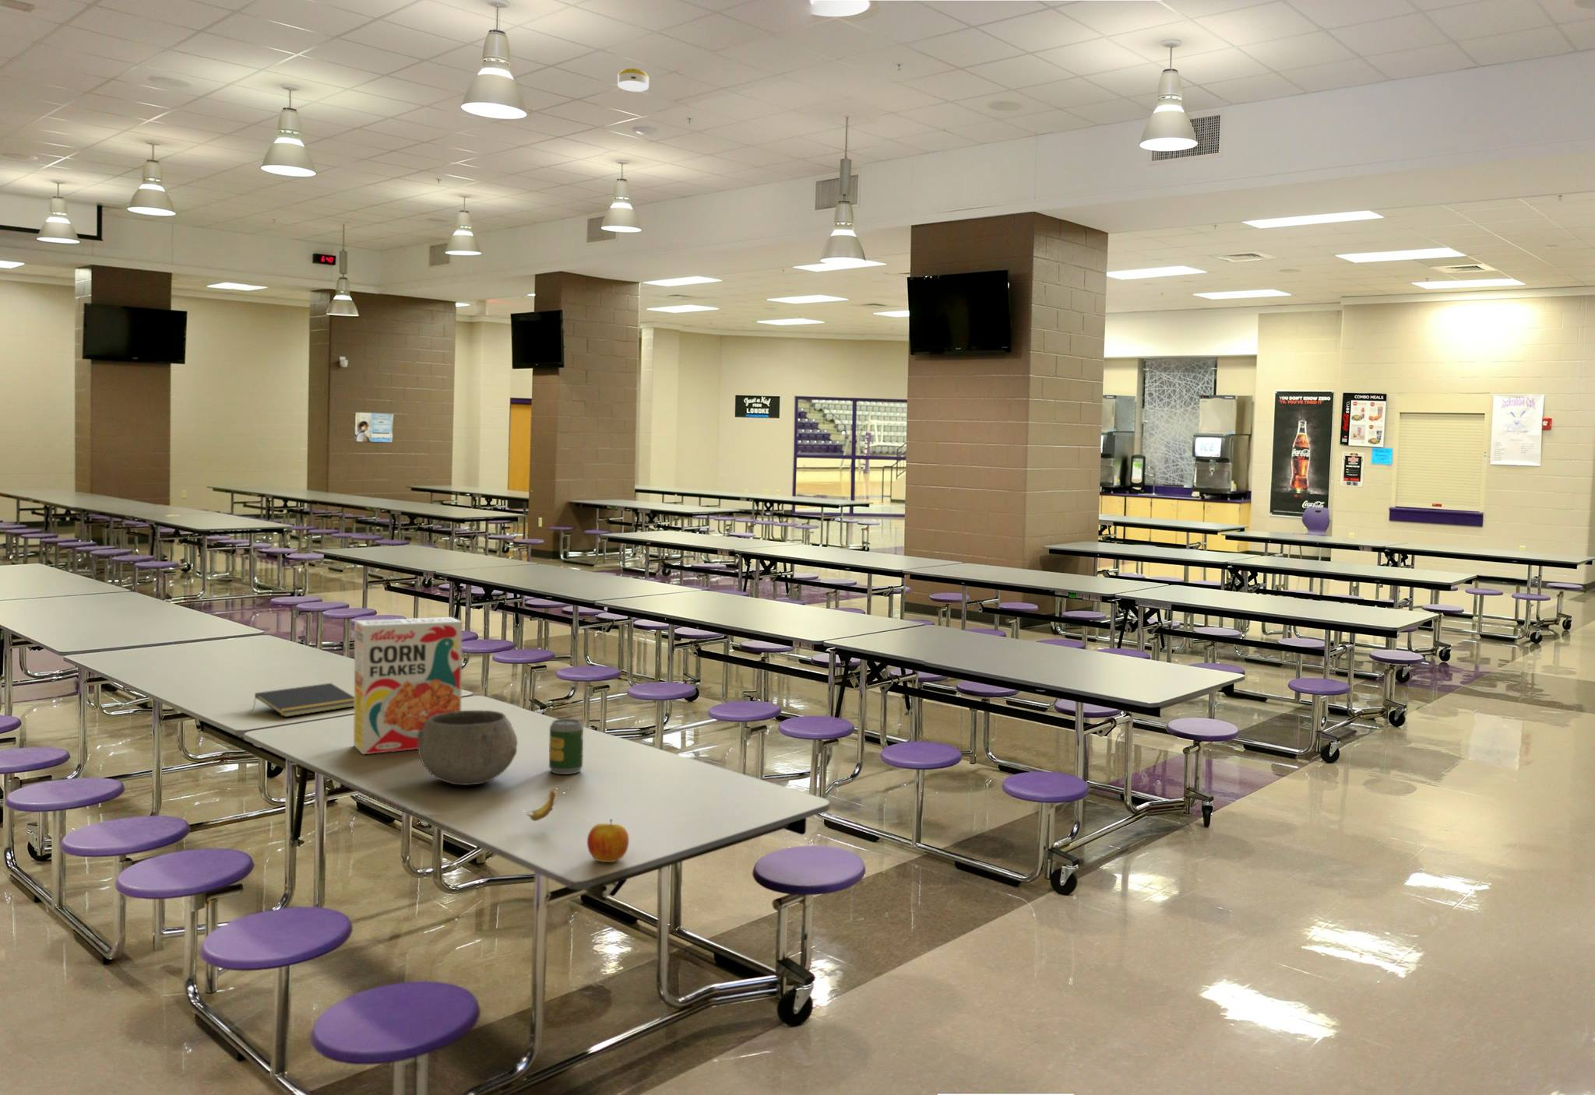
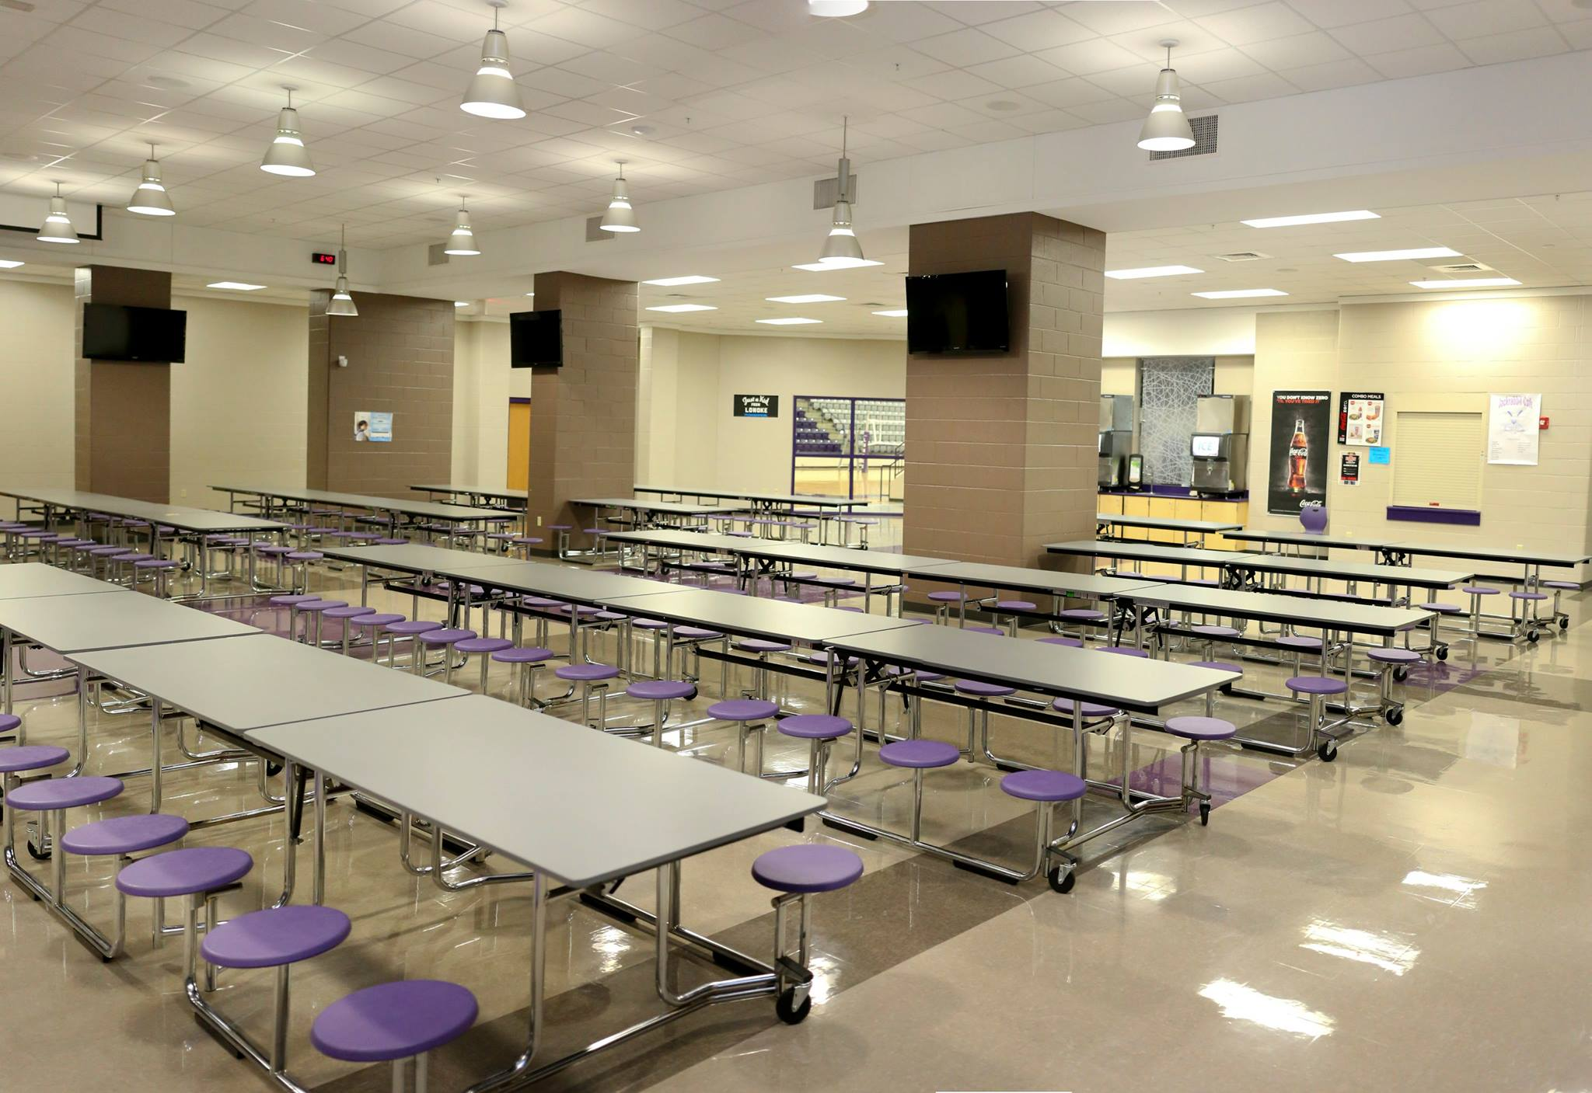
- banana (566, 790)
- bowl (468, 747)
- smoke detector (633, 80)
- notepad (308, 699)
- apple (608, 837)
- cereal box (408, 683)
- soda can (566, 746)
